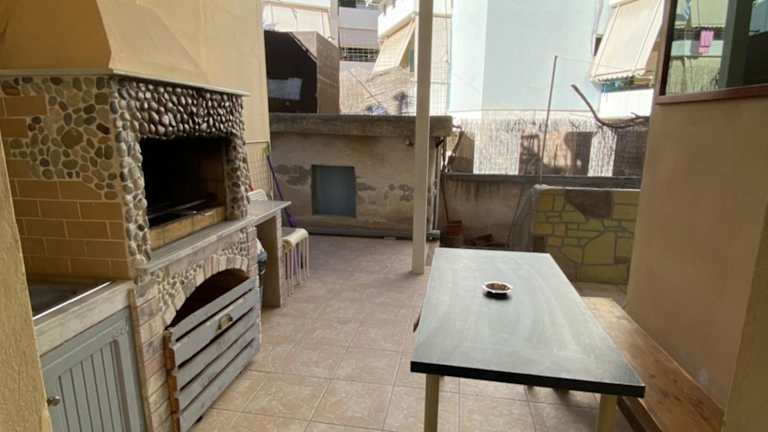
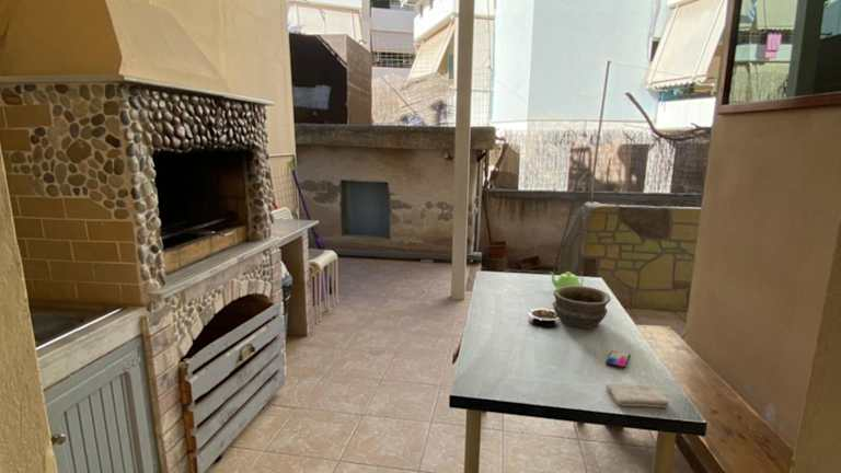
+ bowl (580, 307)
+ smartphone (618, 358)
+ teapot (566, 282)
+ washcloth (636, 394)
